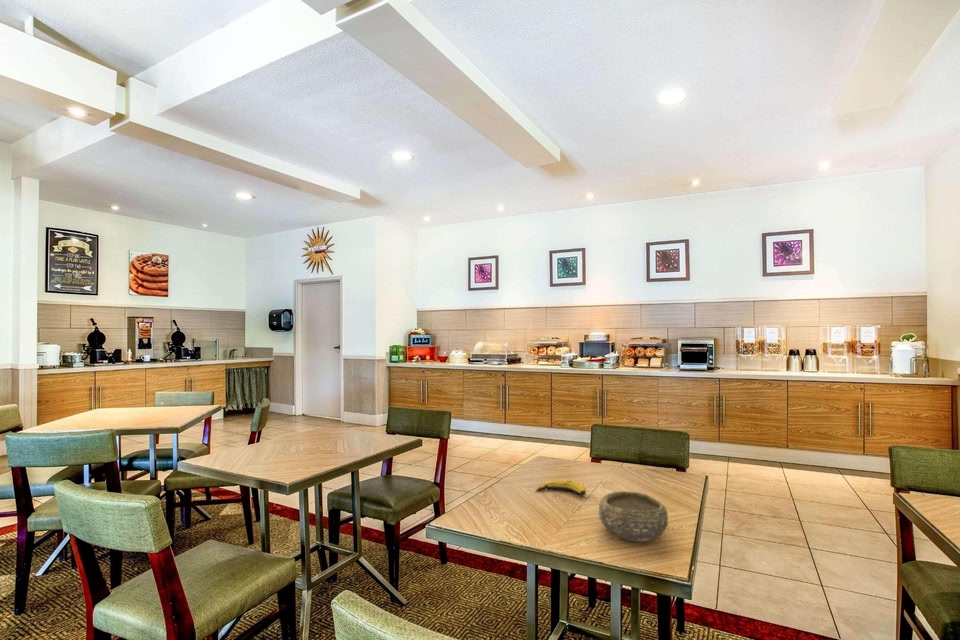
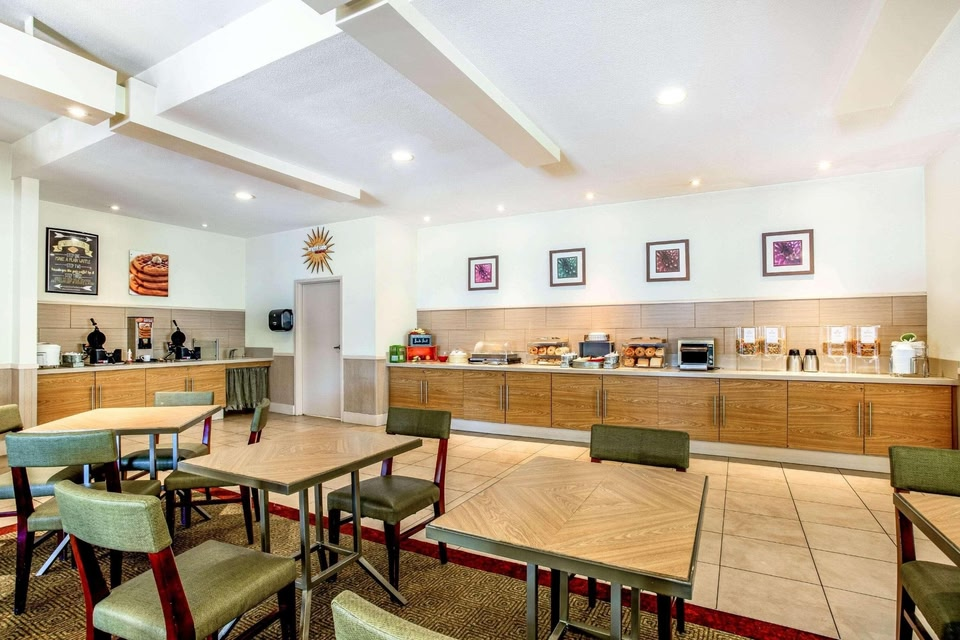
- bowl (631, 515)
- banana (561, 486)
